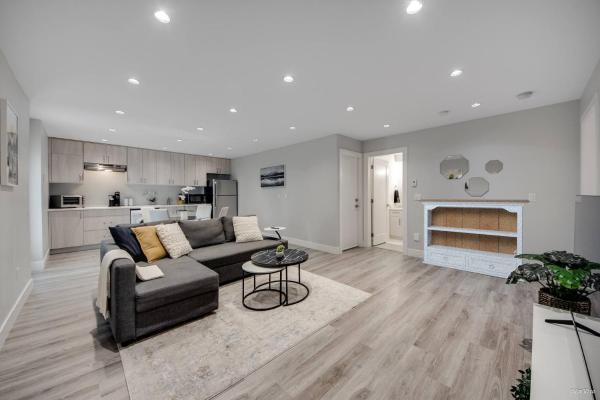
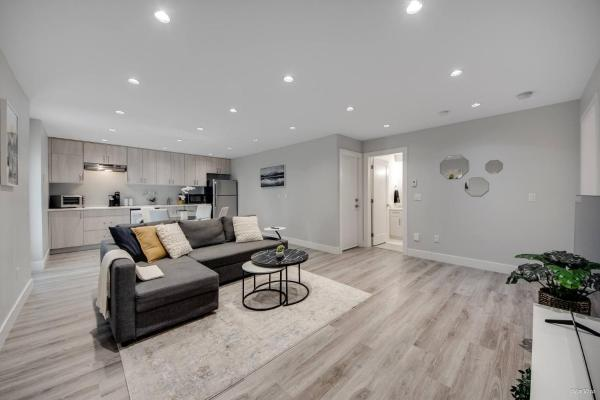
- bookshelf (468, 234)
